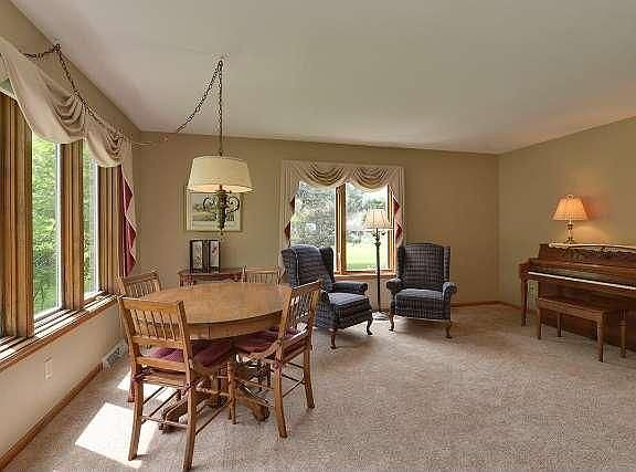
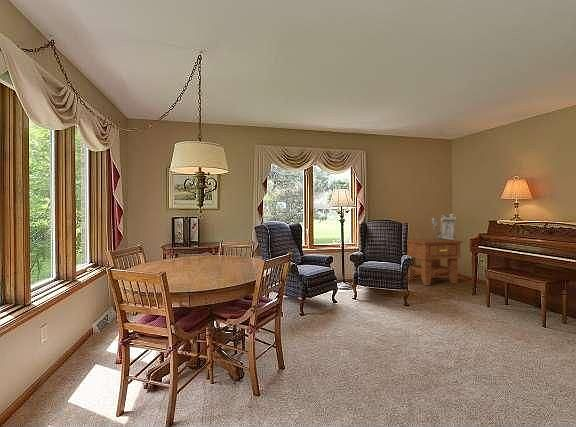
+ relief panel (445, 227)
+ side table (431, 260)
